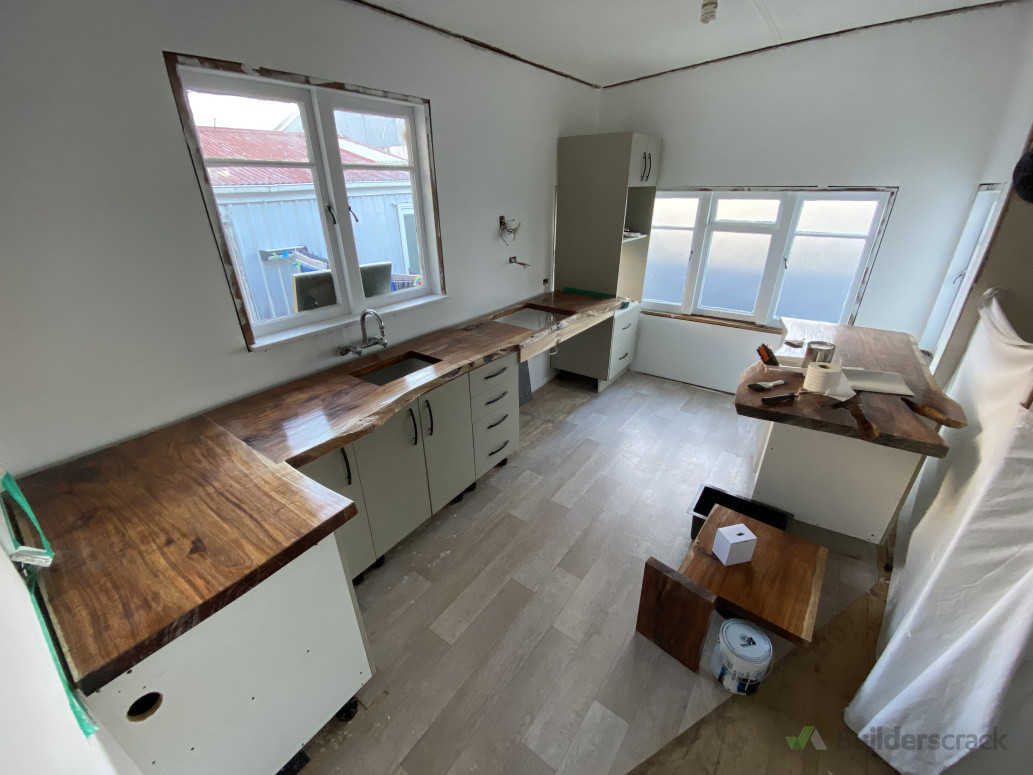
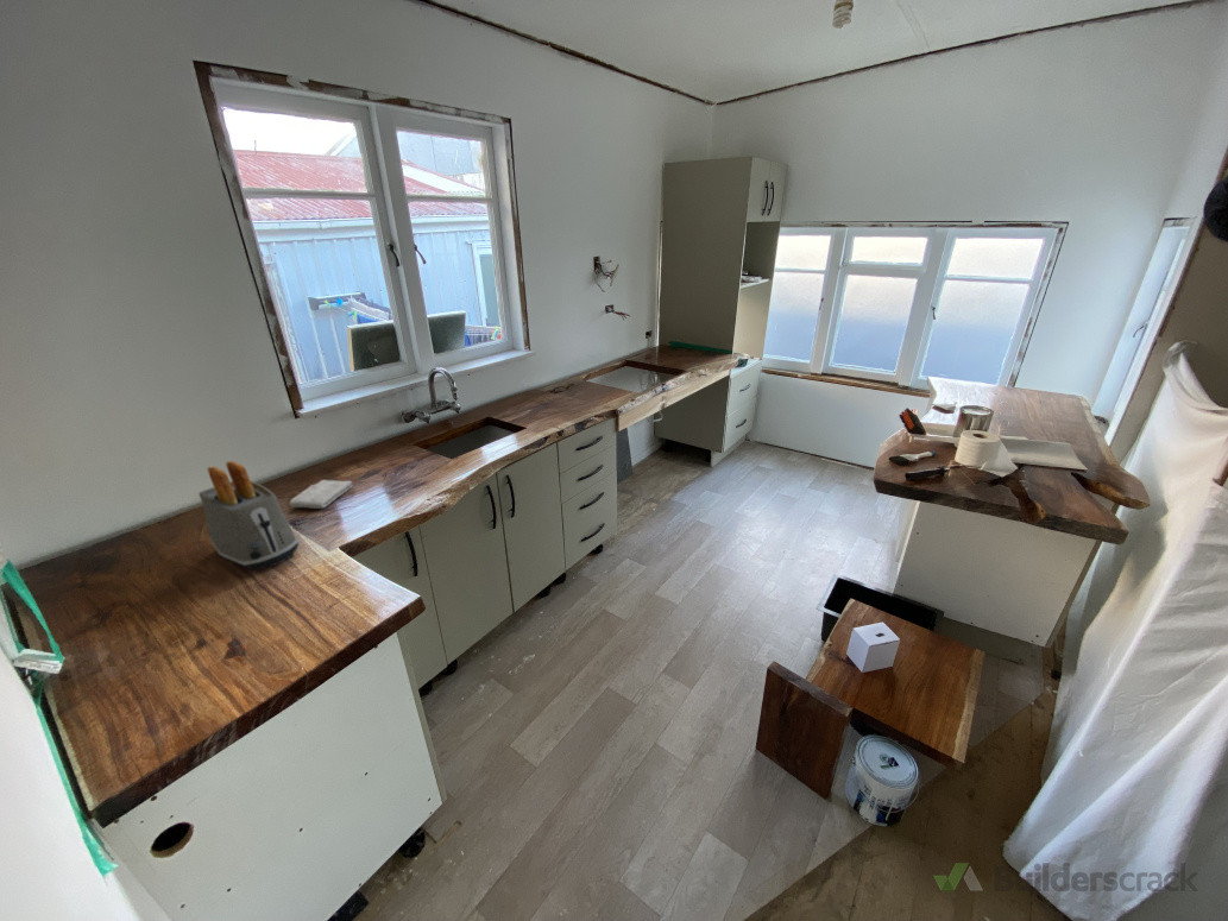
+ washcloth (322, 492)
+ toaster (243, 511)
